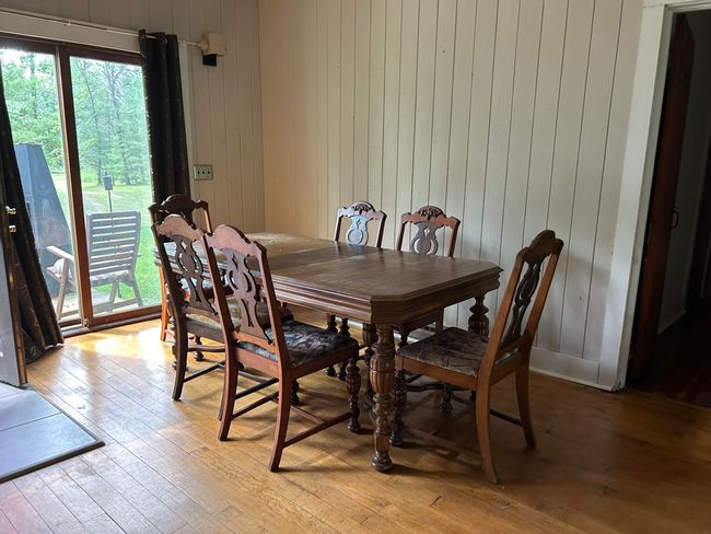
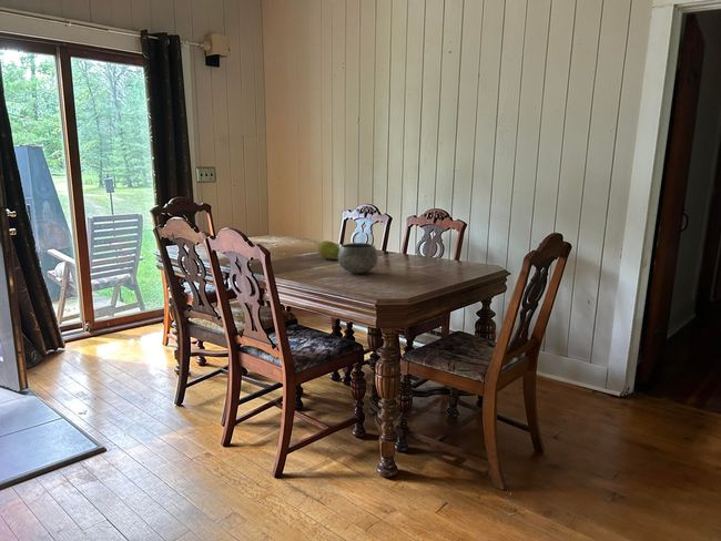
+ bowl (357, 258)
+ fruit (329, 249)
